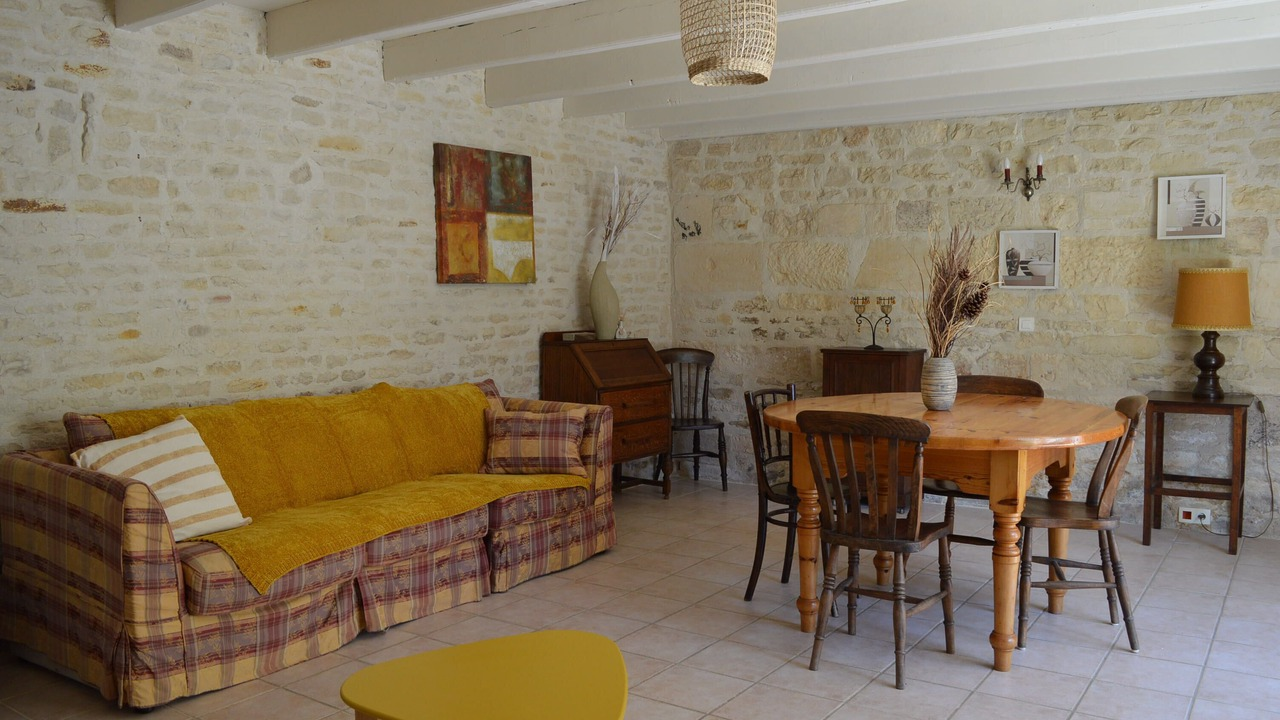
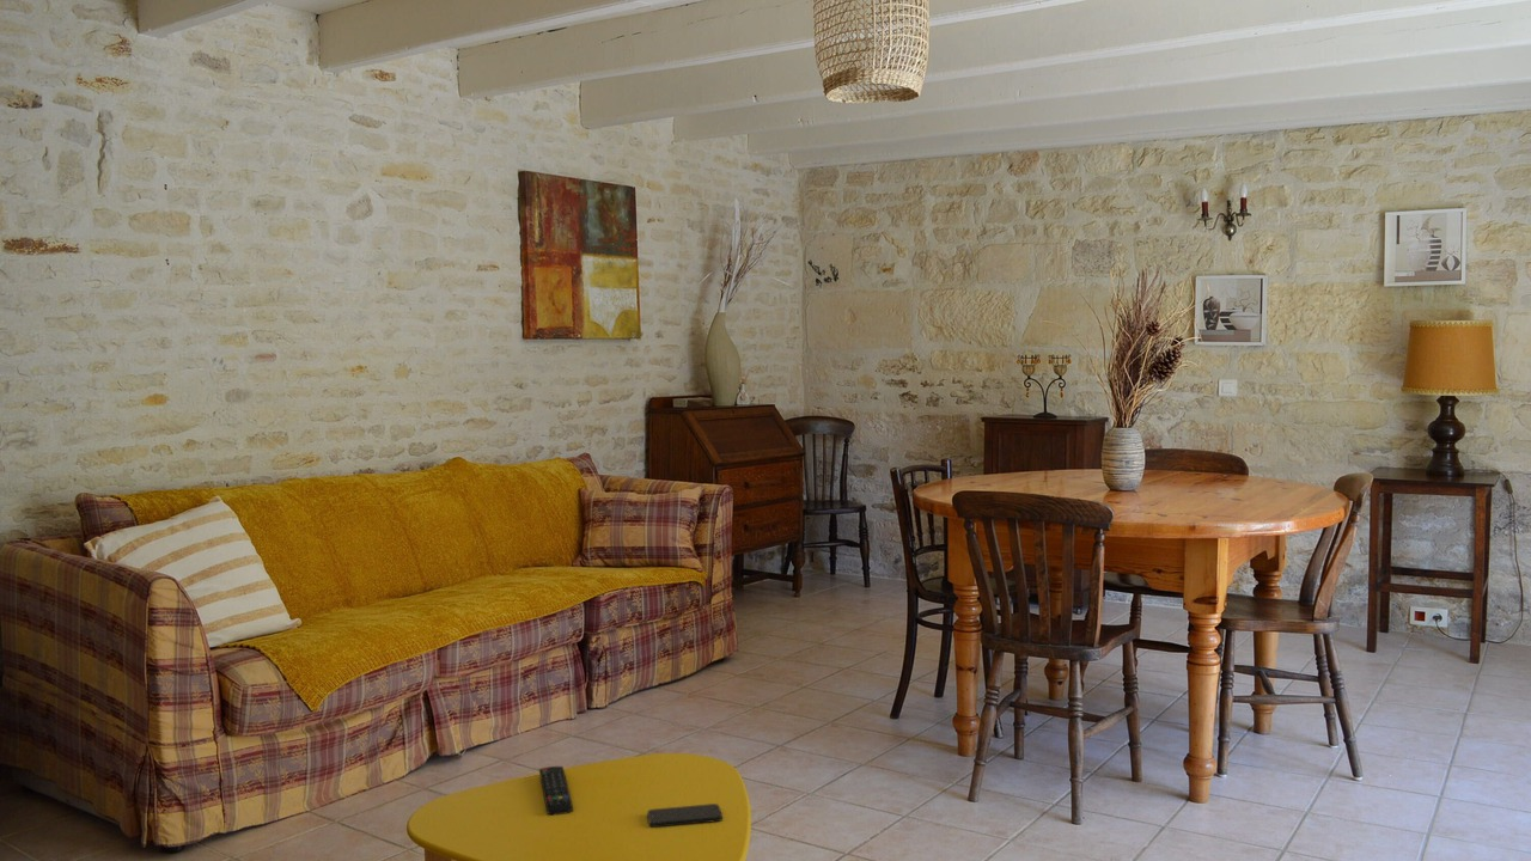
+ smartphone (684, 814)
+ remote control (555, 789)
